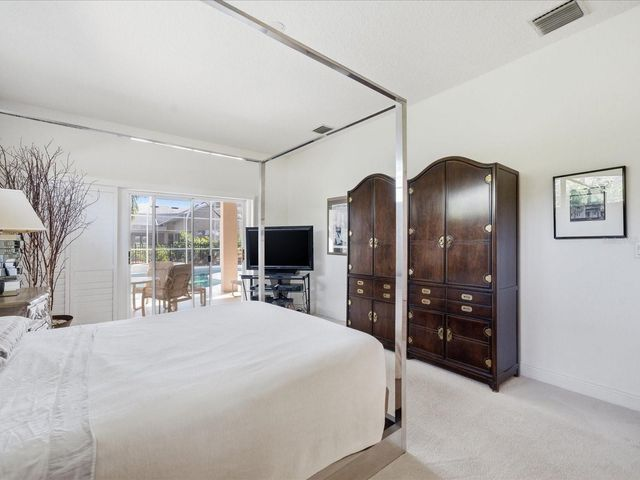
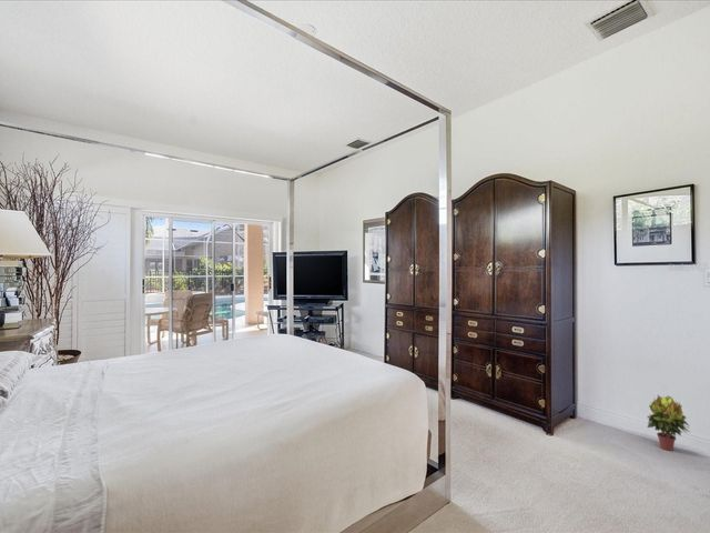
+ potted plant (667, 422)
